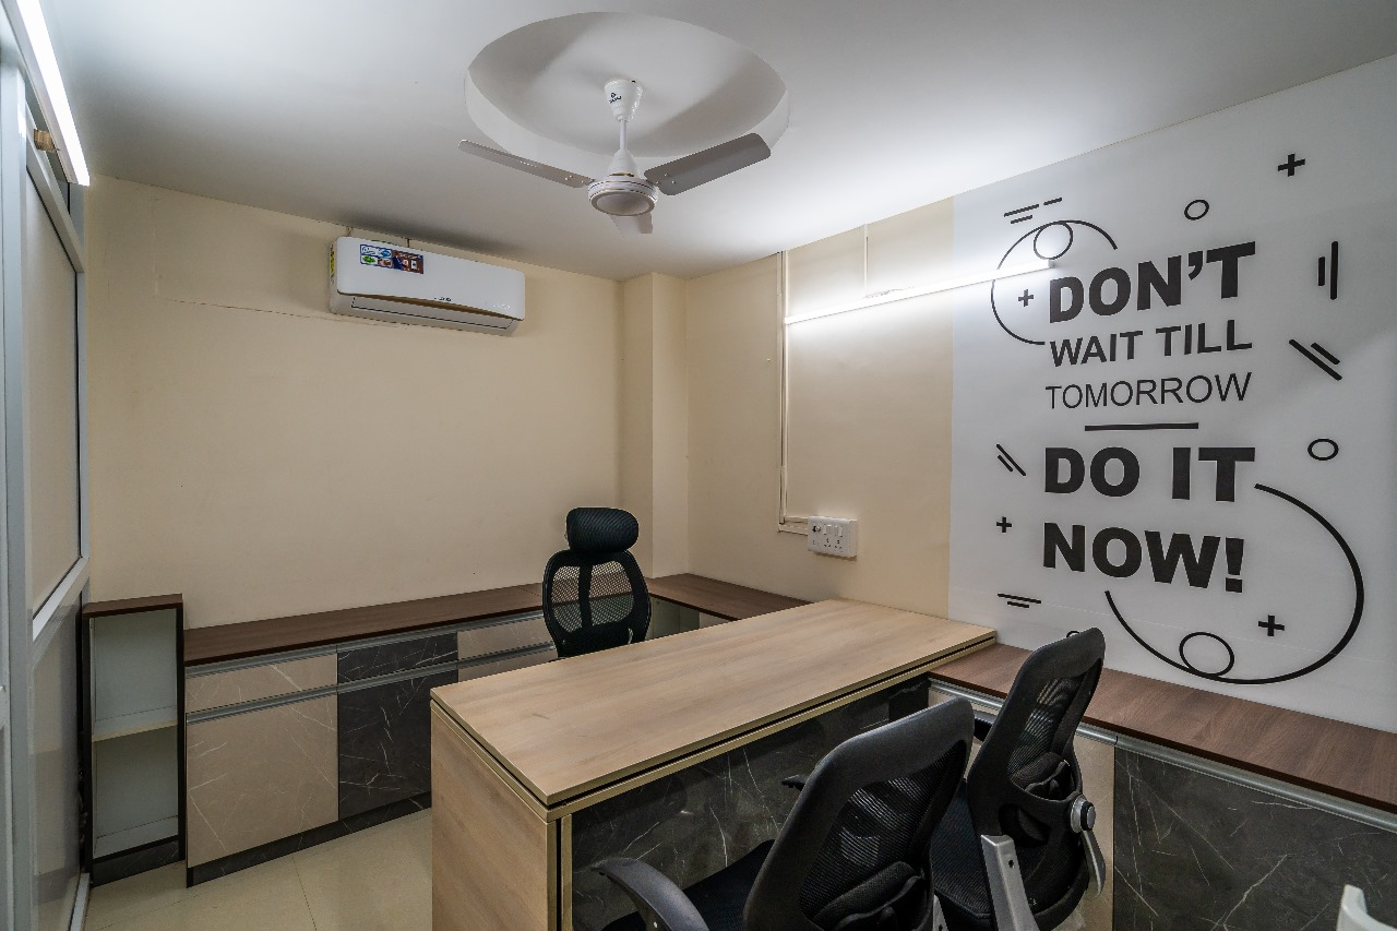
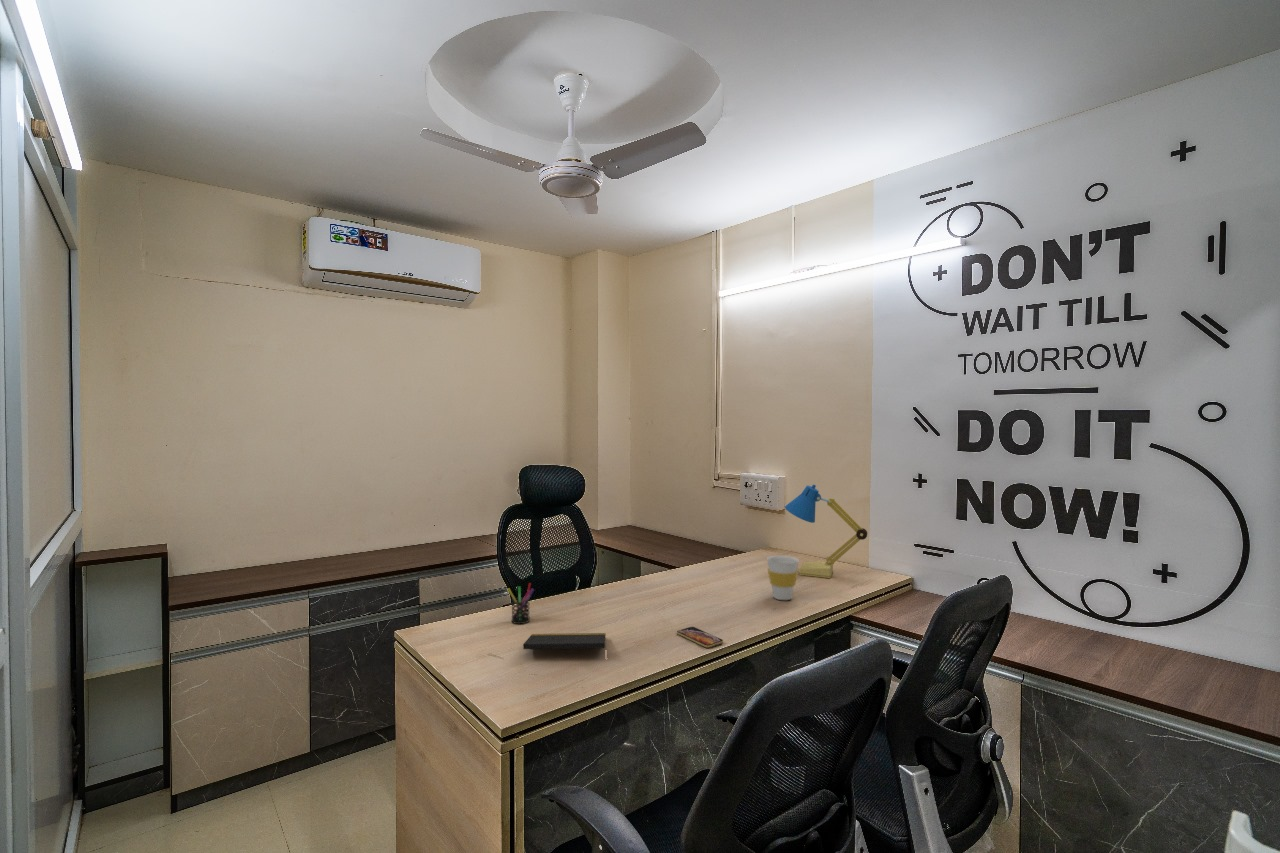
+ smartphone (699, 636)
+ notepad (566, 640)
+ cup (782, 578)
+ pen holder (521, 602)
+ desk lamp (814, 521)
